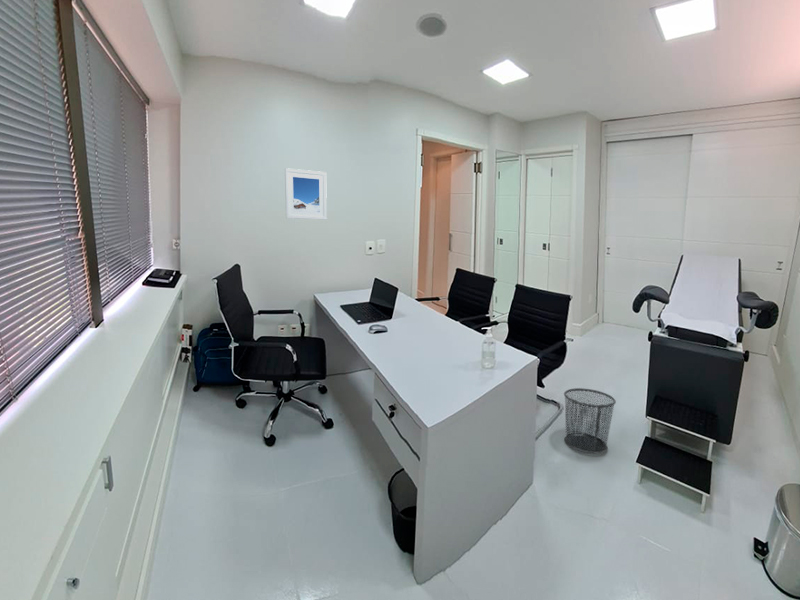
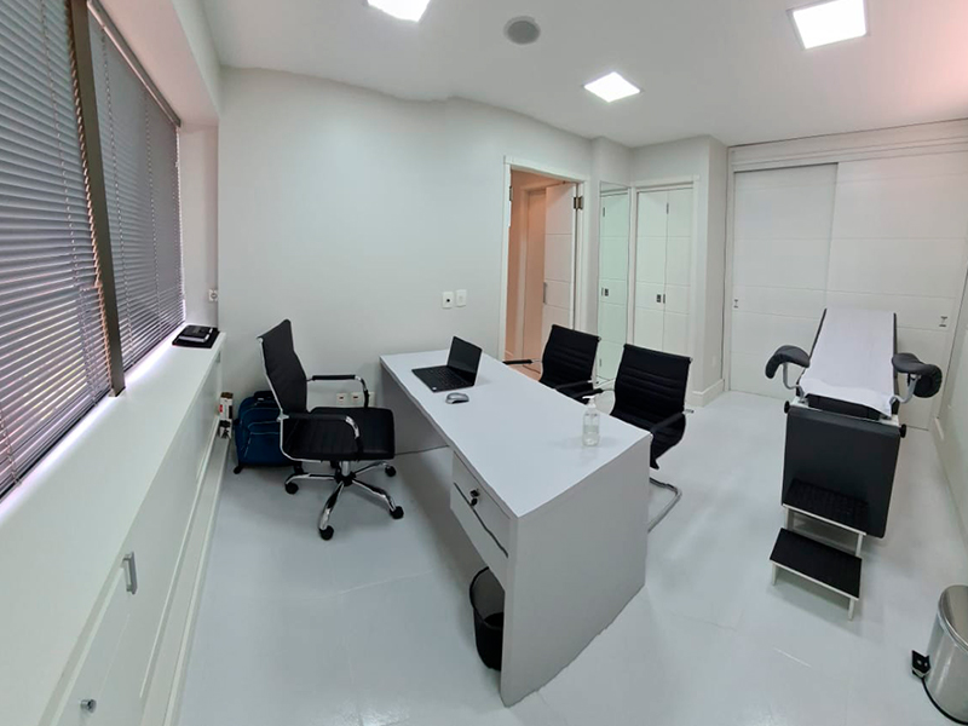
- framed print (306, 194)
- waste bin (587, 420)
